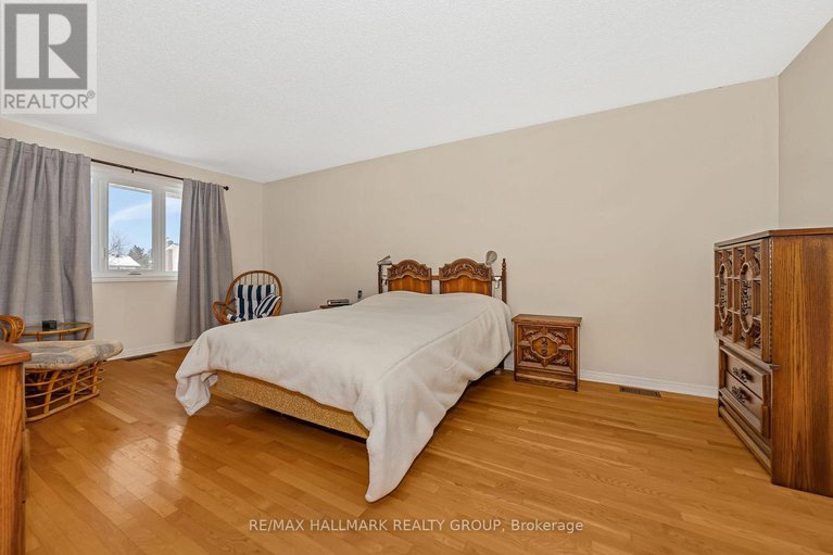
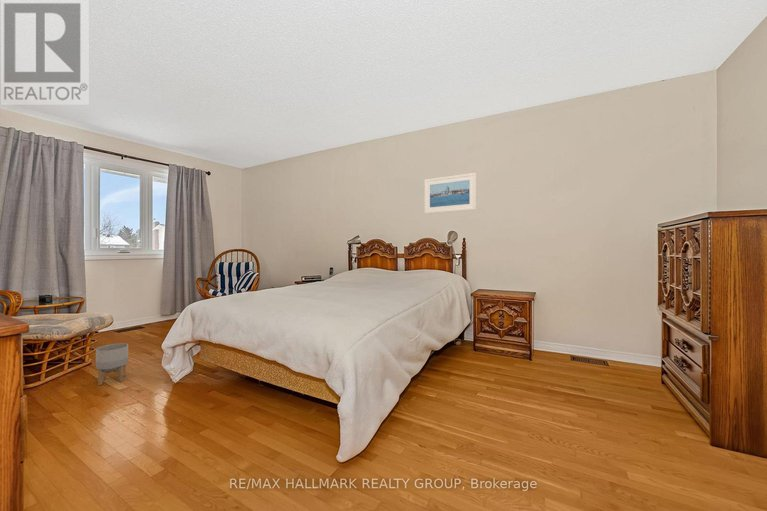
+ planter (112, 363)
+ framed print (449, 194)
